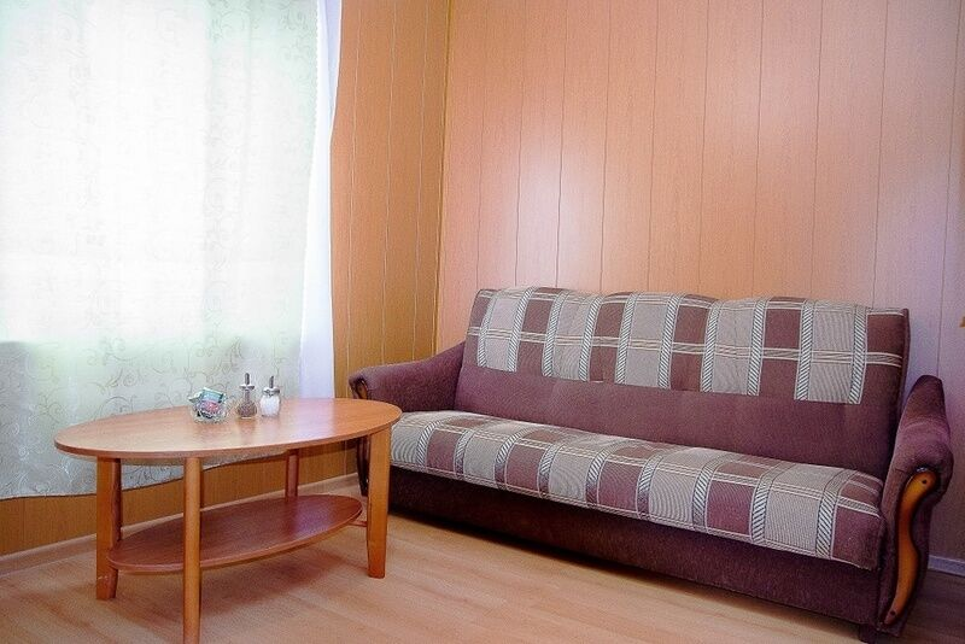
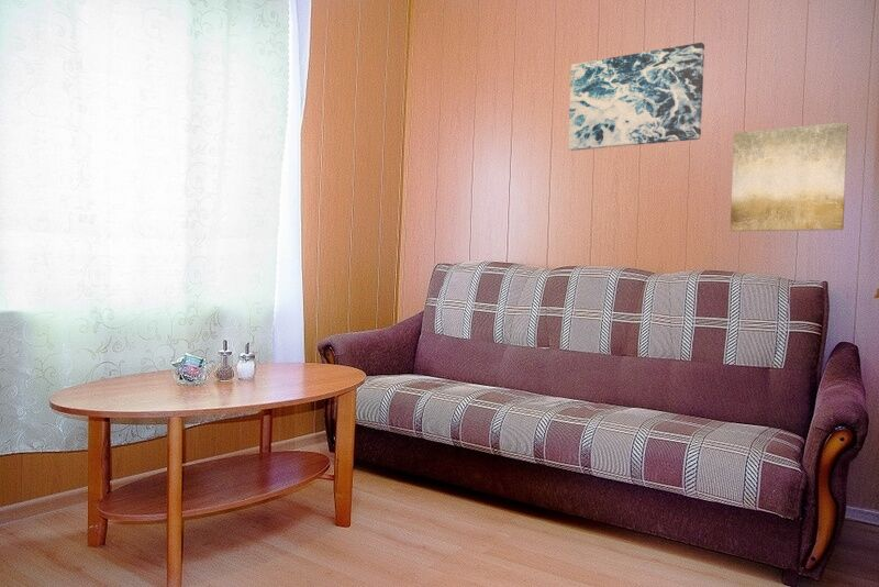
+ wall art (632, 100)
+ wall art (787, 179)
